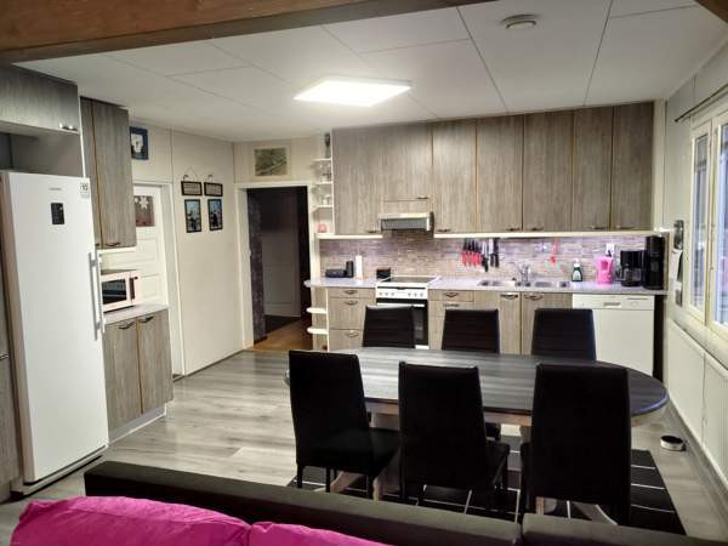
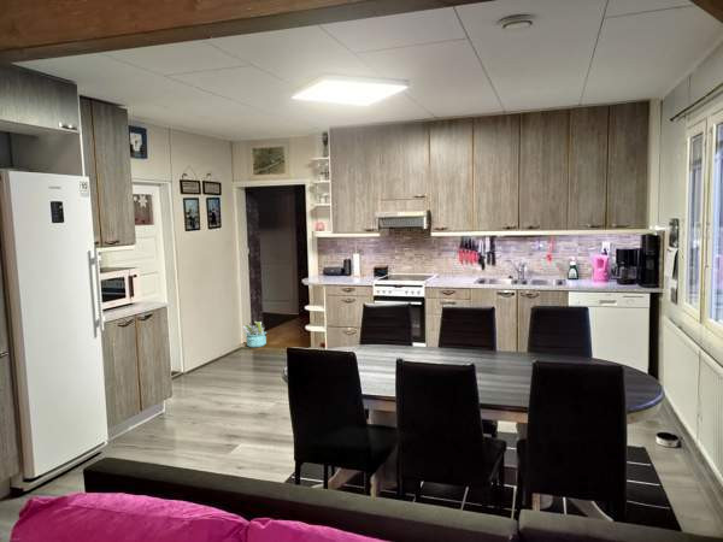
+ decorative plant (257, 332)
